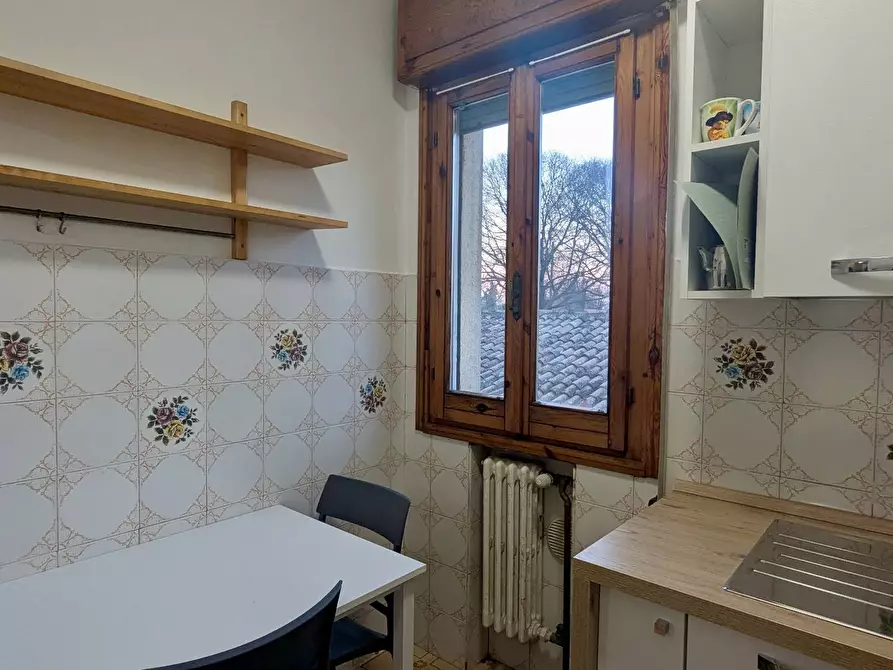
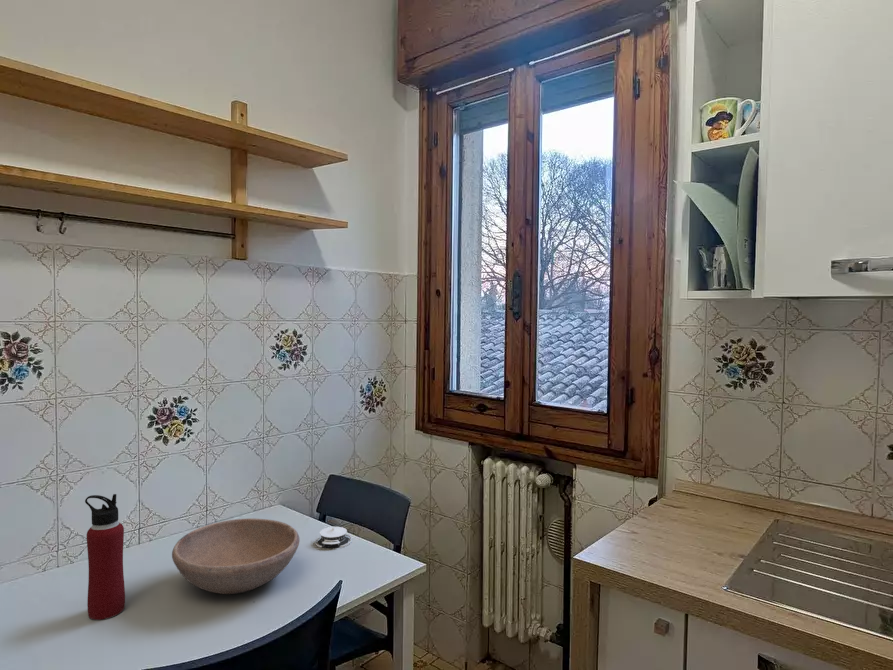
+ architectural model (333, 533)
+ bowl (238, 559)
+ water bottle (105, 553)
